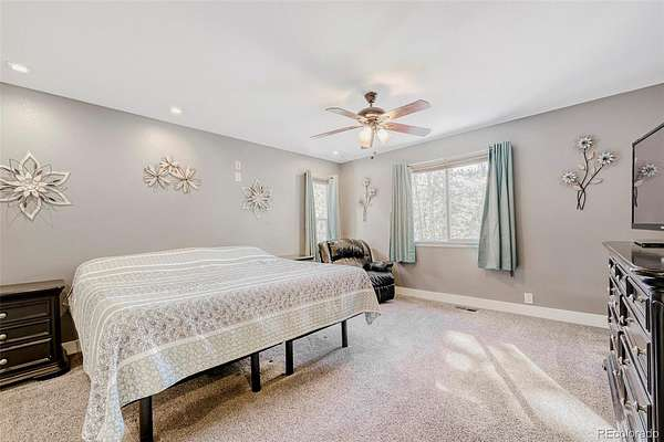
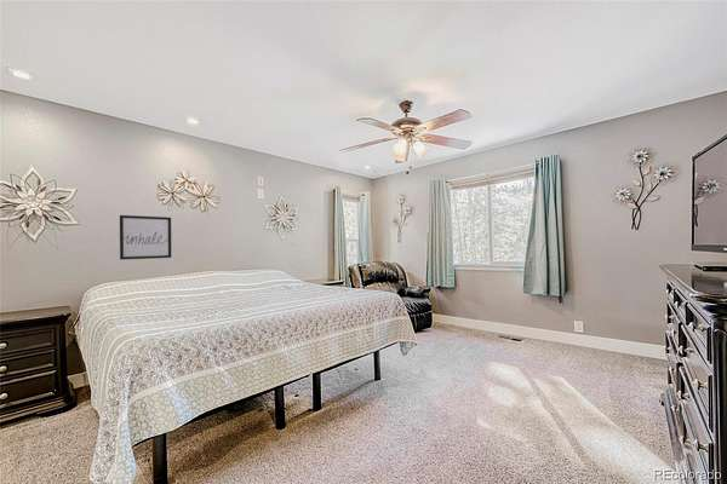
+ wall art (147, 237)
